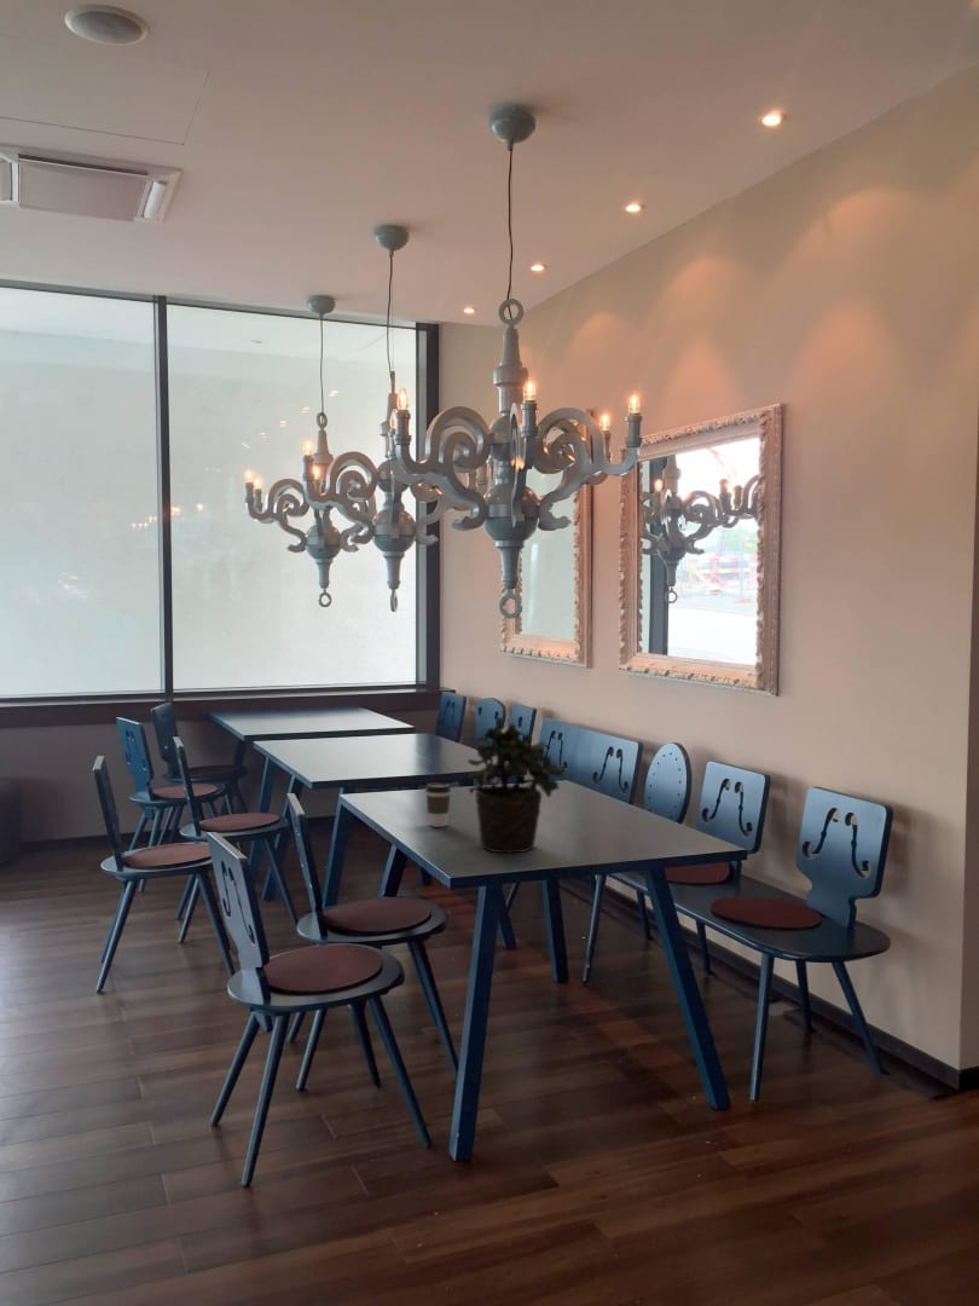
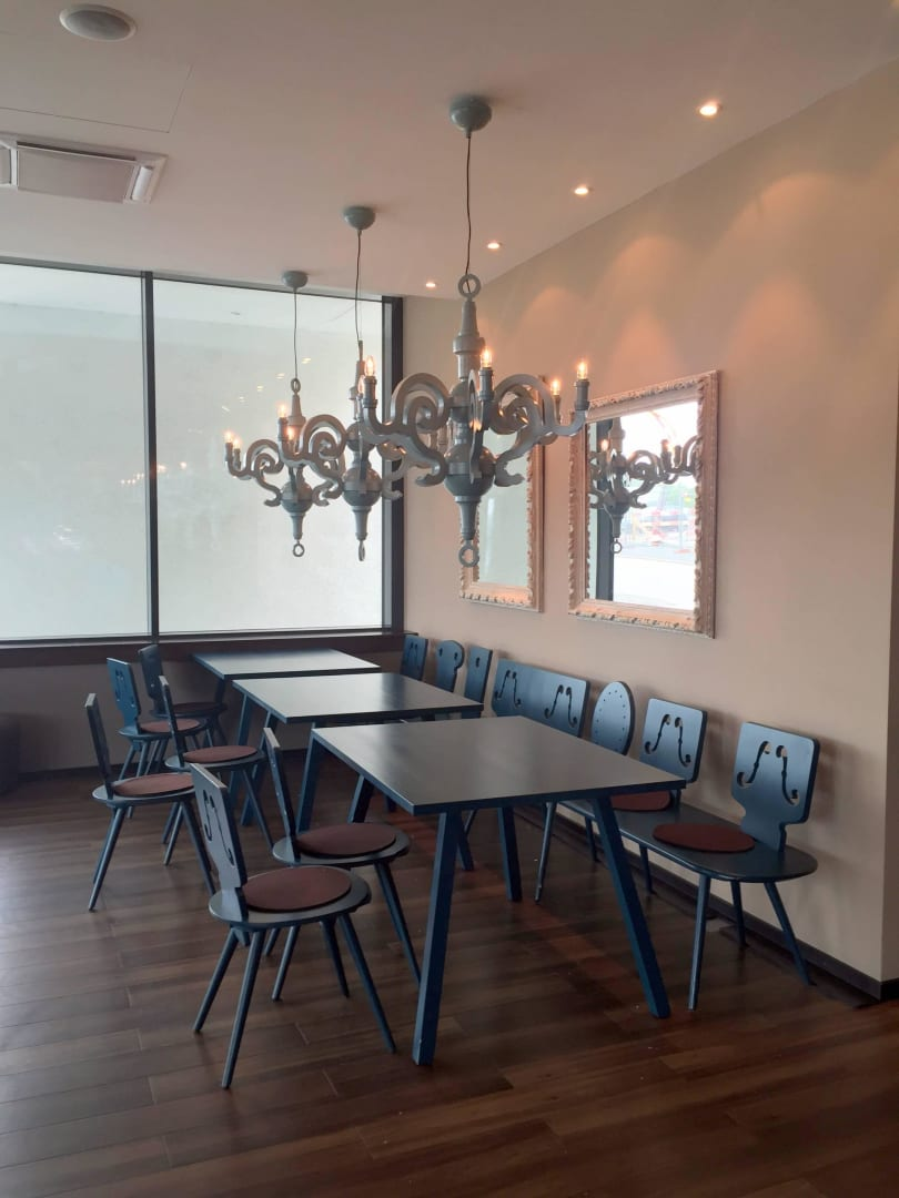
- potted plant (506, 781)
- coffee cup (438, 804)
